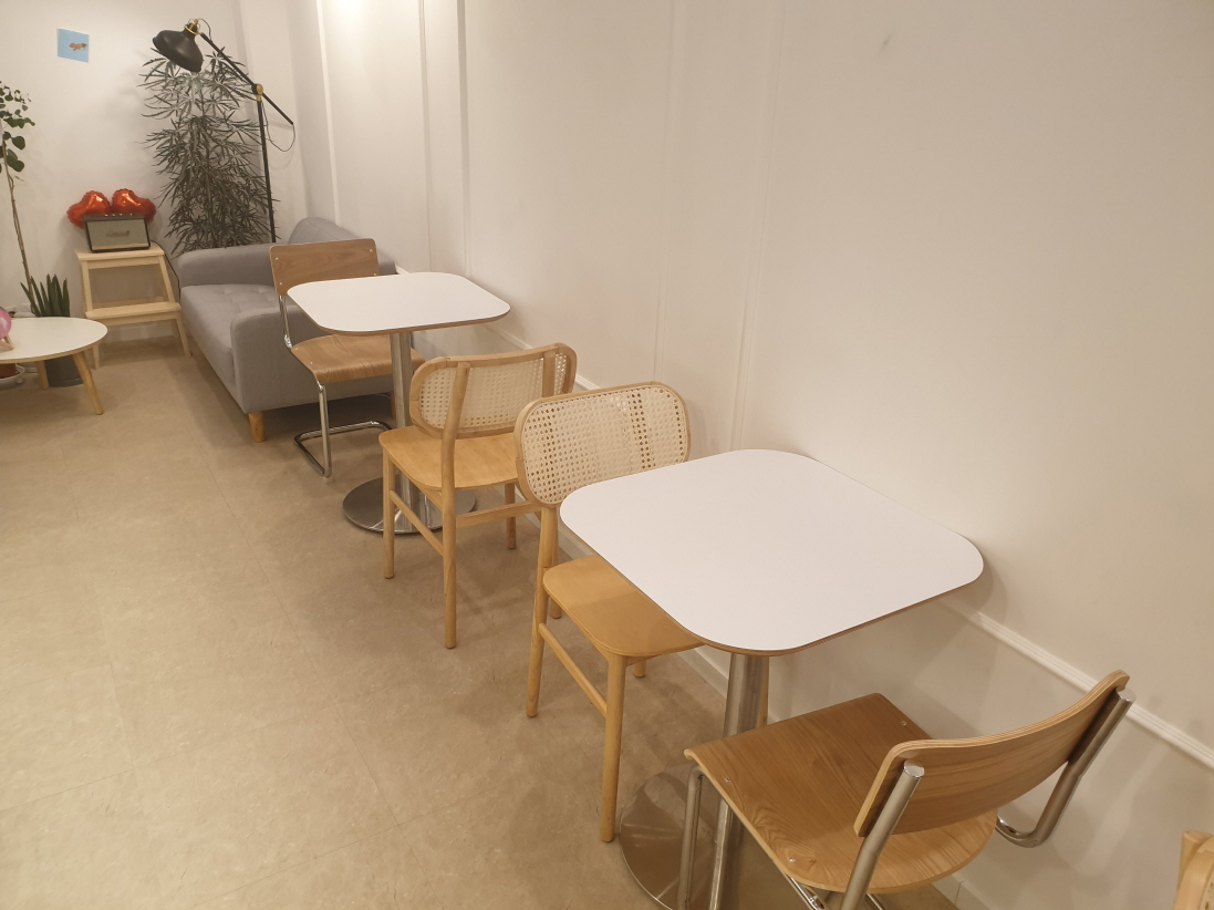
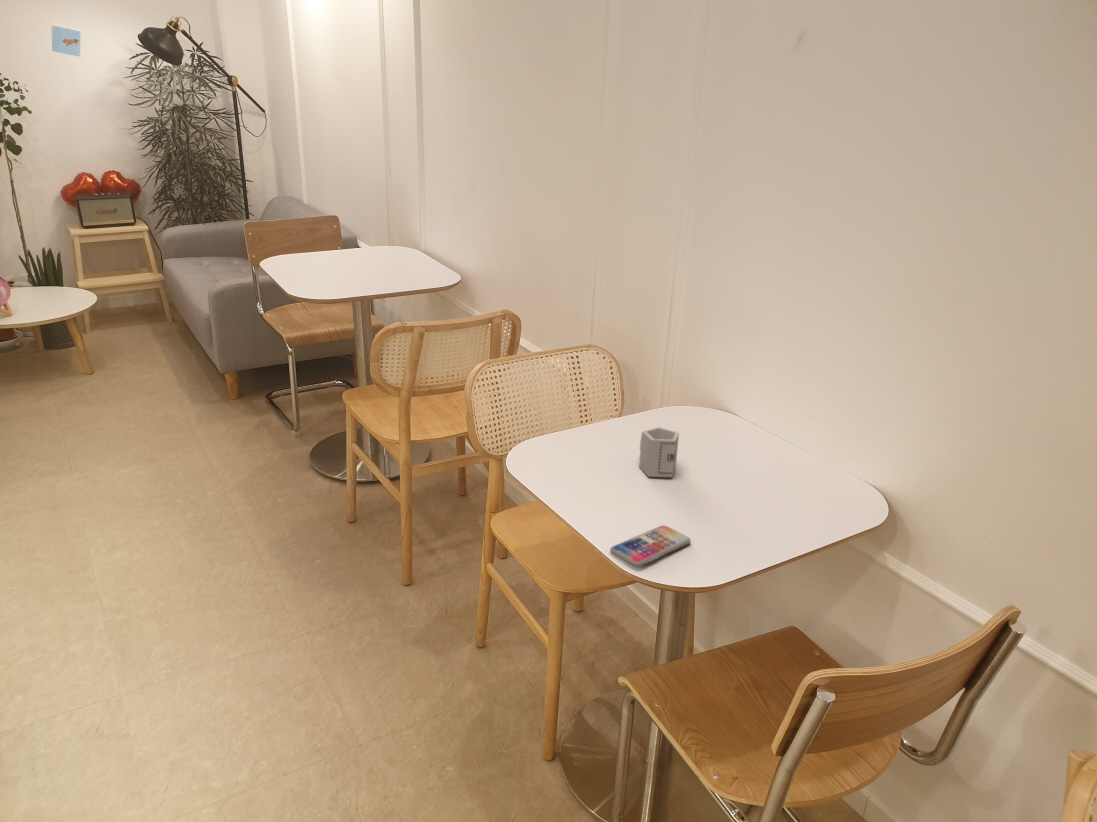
+ cup (657, 451)
+ smartphone (650, 545)
